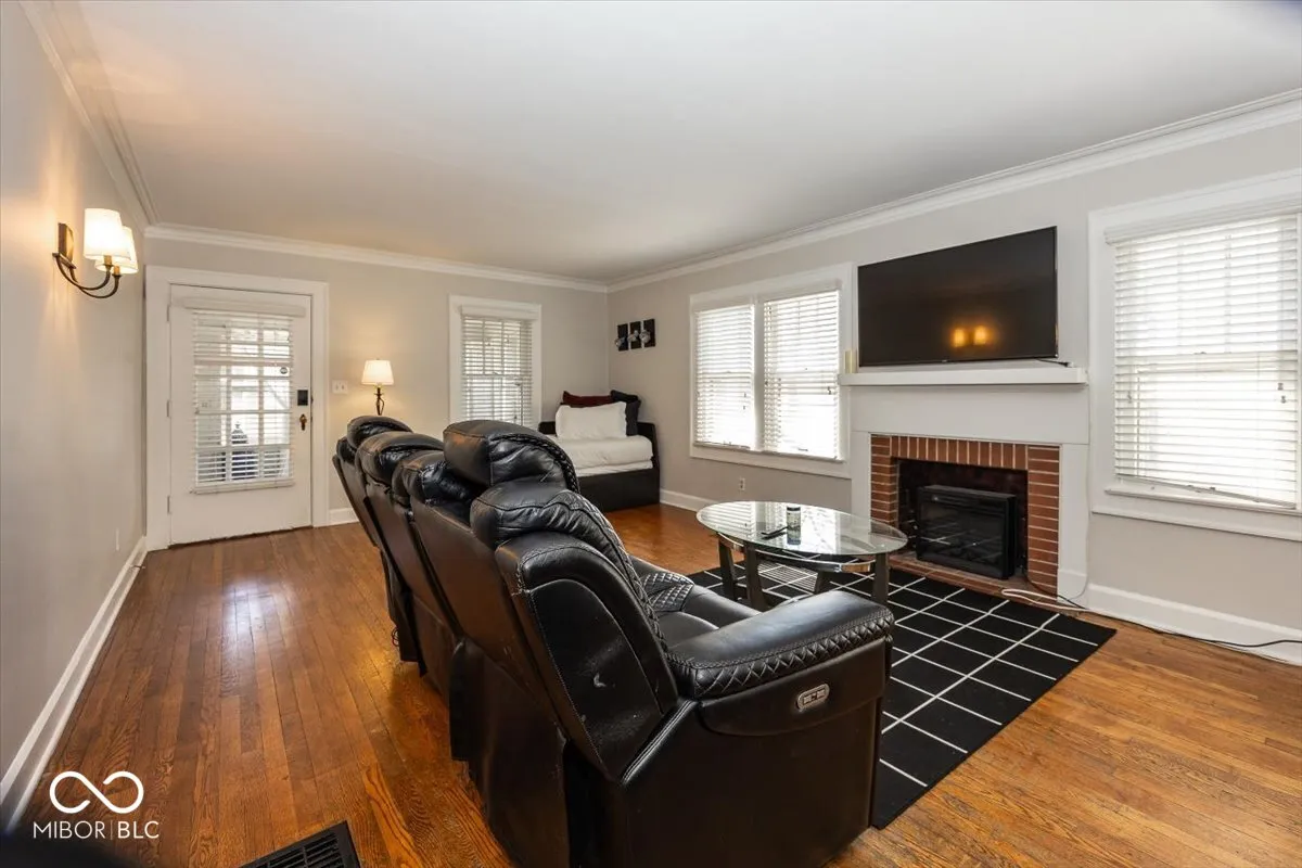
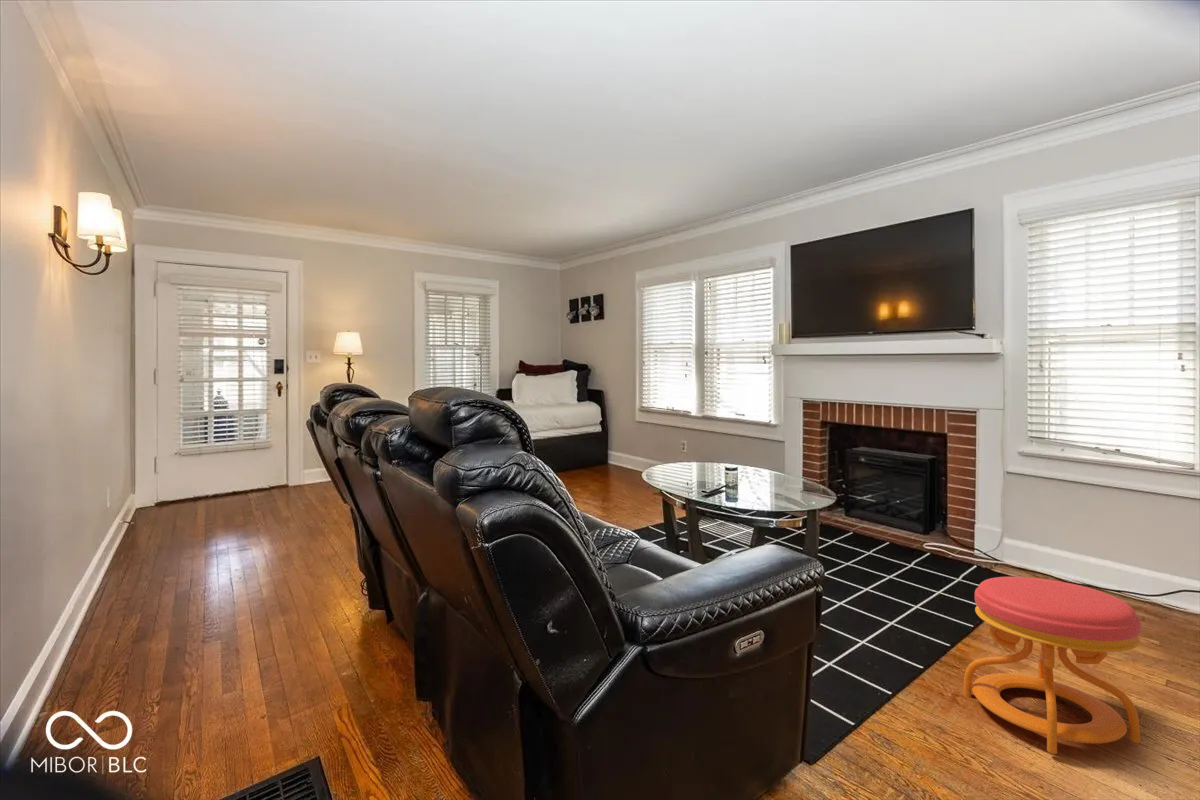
+ stool (1045, 654)
